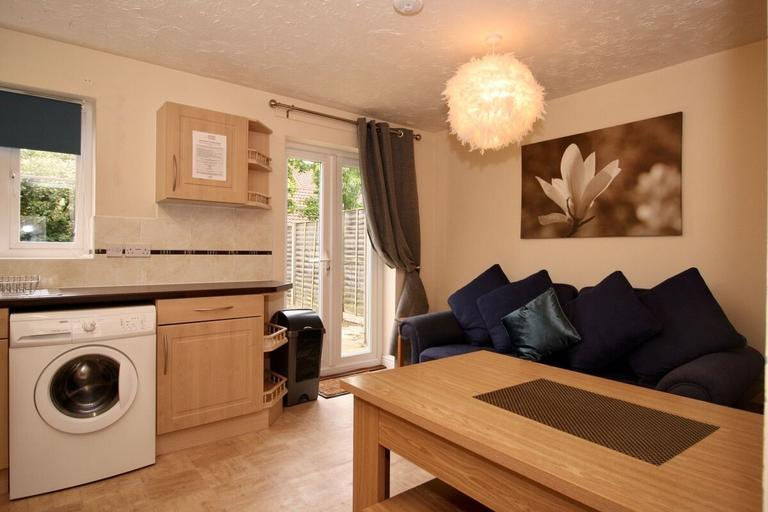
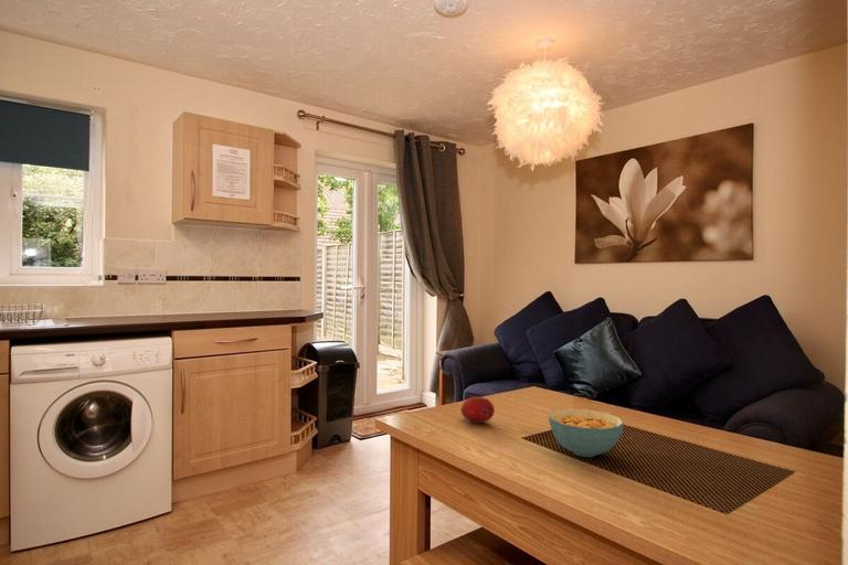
+ fruit (476, 408)
+ cereal bowl (584, 435)
